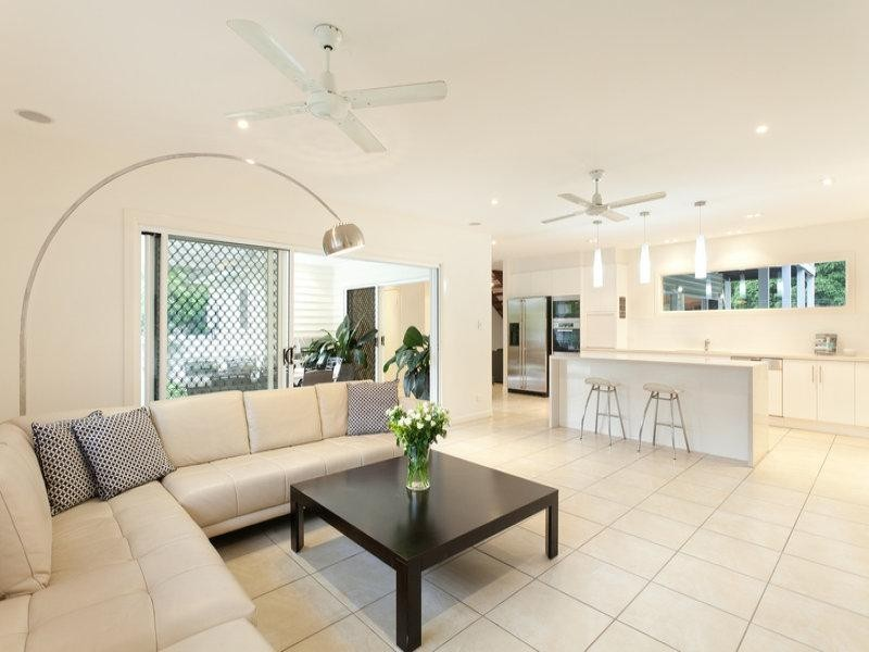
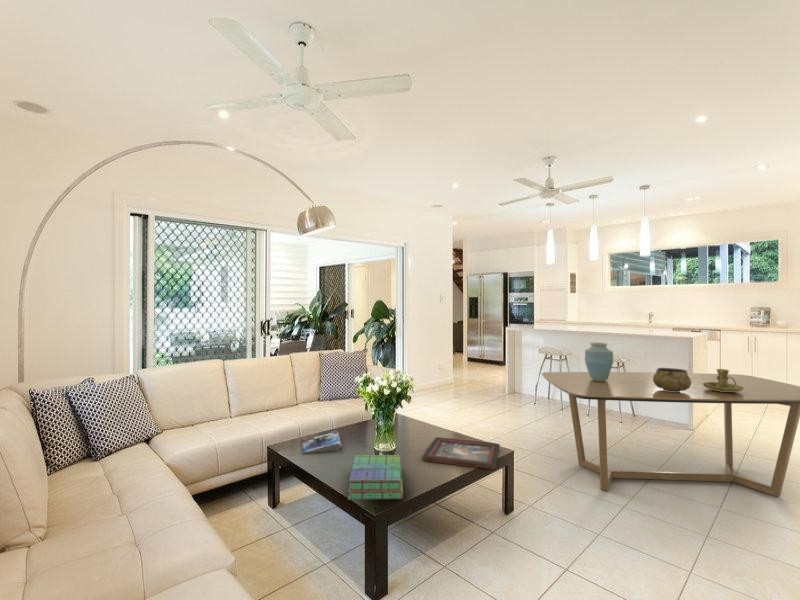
+ vase (598, 361)
+ dining table (670, 401)
+ stack of books (376, 475)
+ candle holder (724, 380)
+ decorative tray (462, 451)
+ magazine (321, 441)
+ decorative bowl (671, 380)
